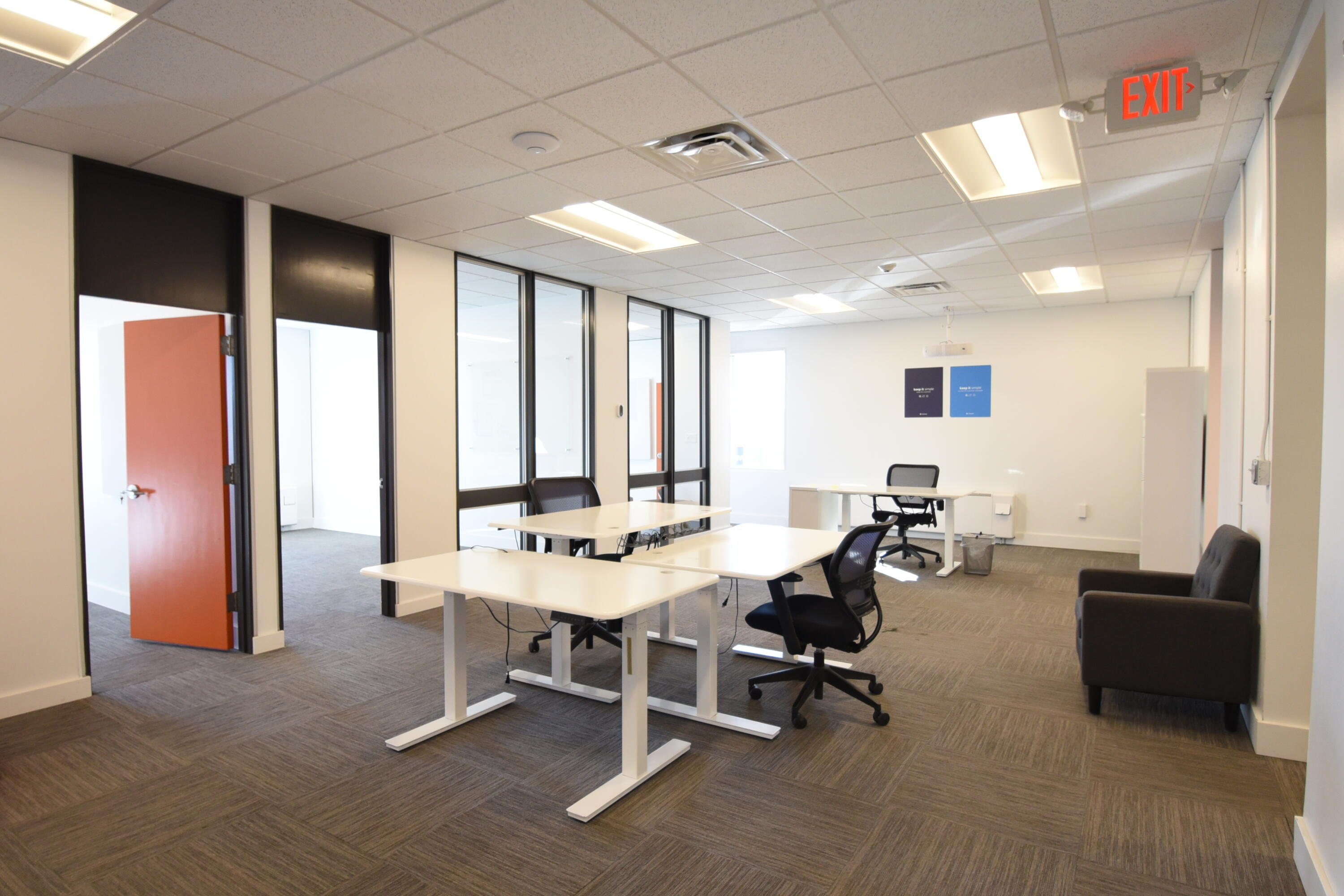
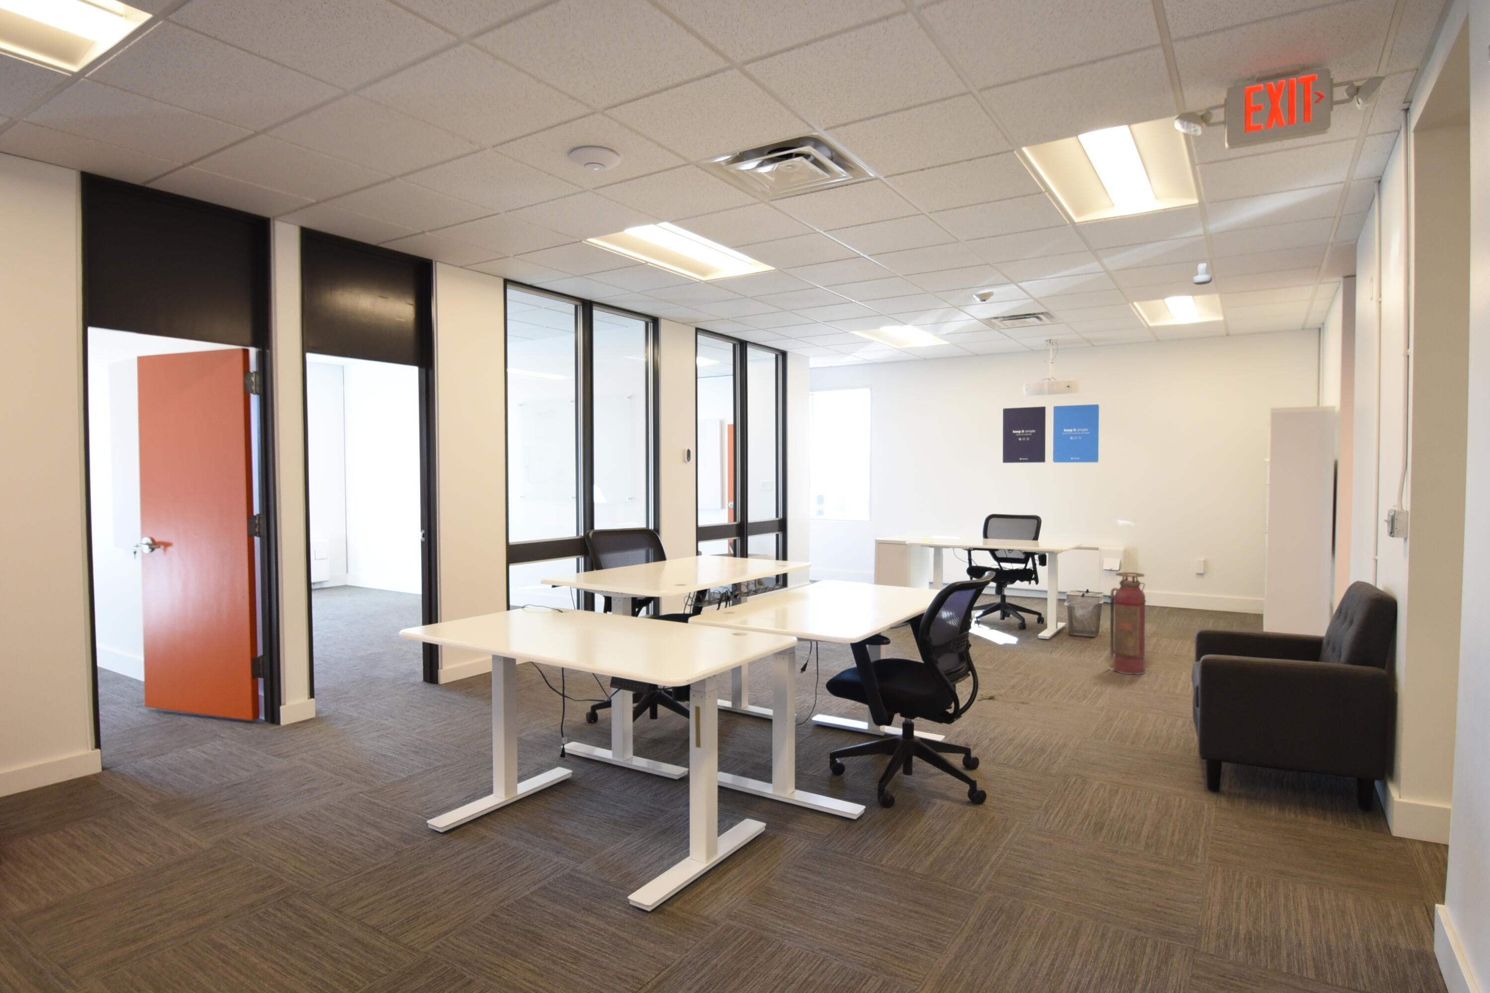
+ fire extinguisher (1127, 622)
+ security camera (1203, 273)
